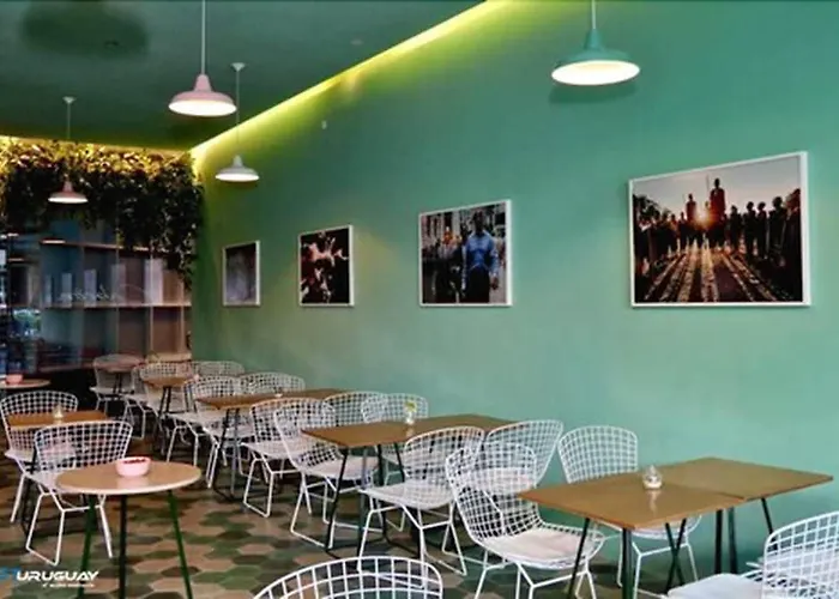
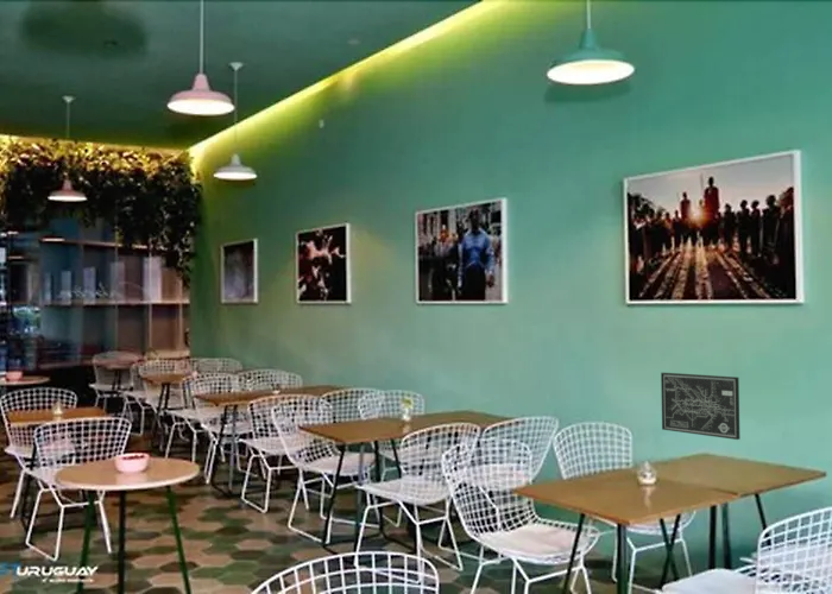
+ wall art (698, 404)
